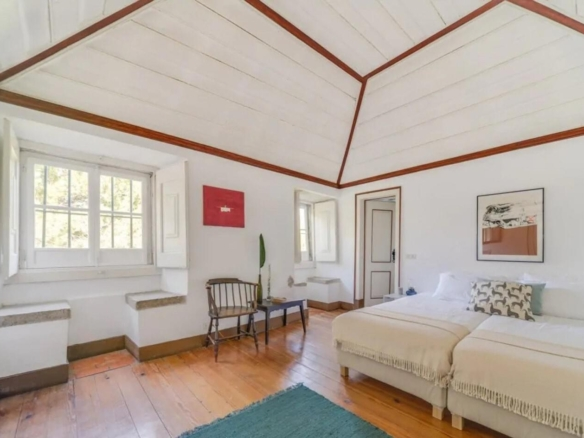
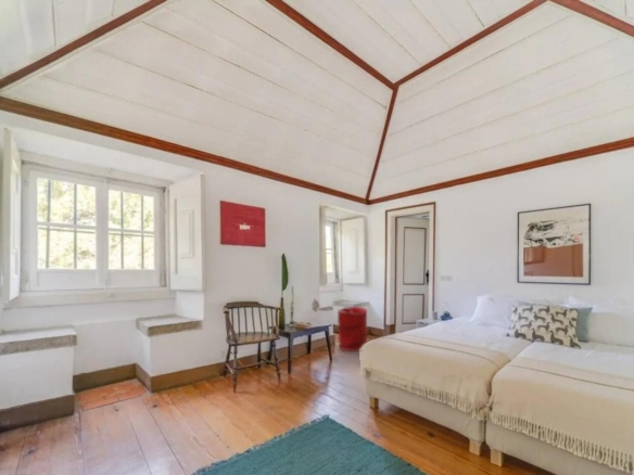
+ laundry hamper (352, 328)
